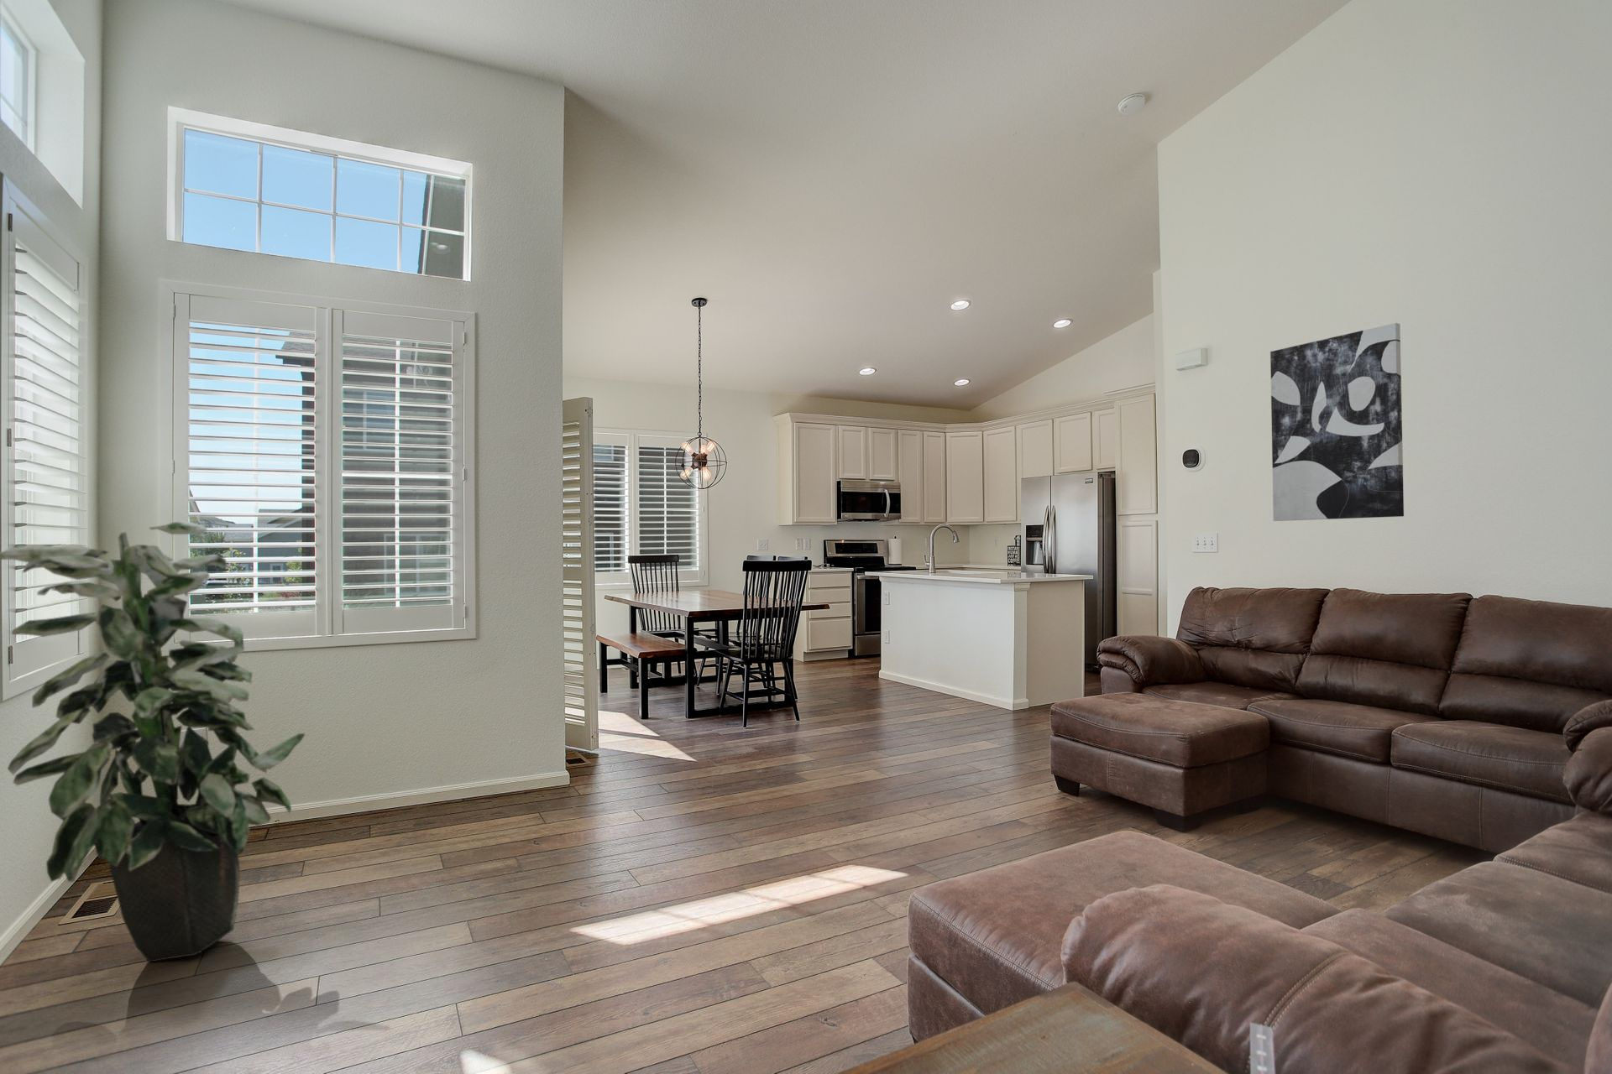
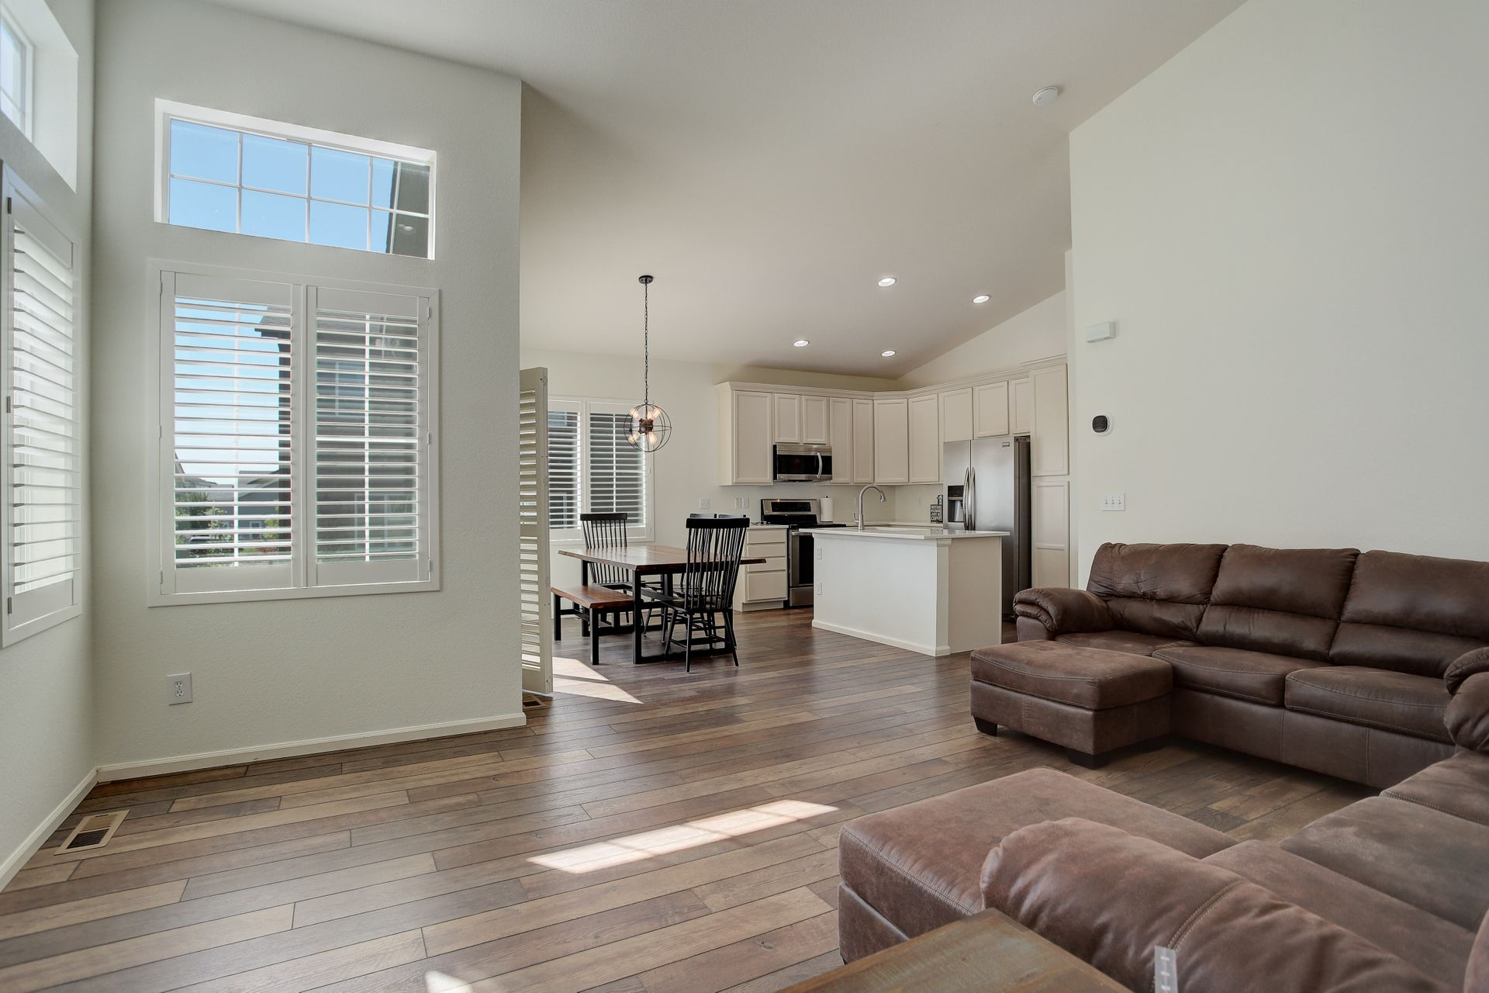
- wall art (1333, 428)
- indoor plant (157, 738)
